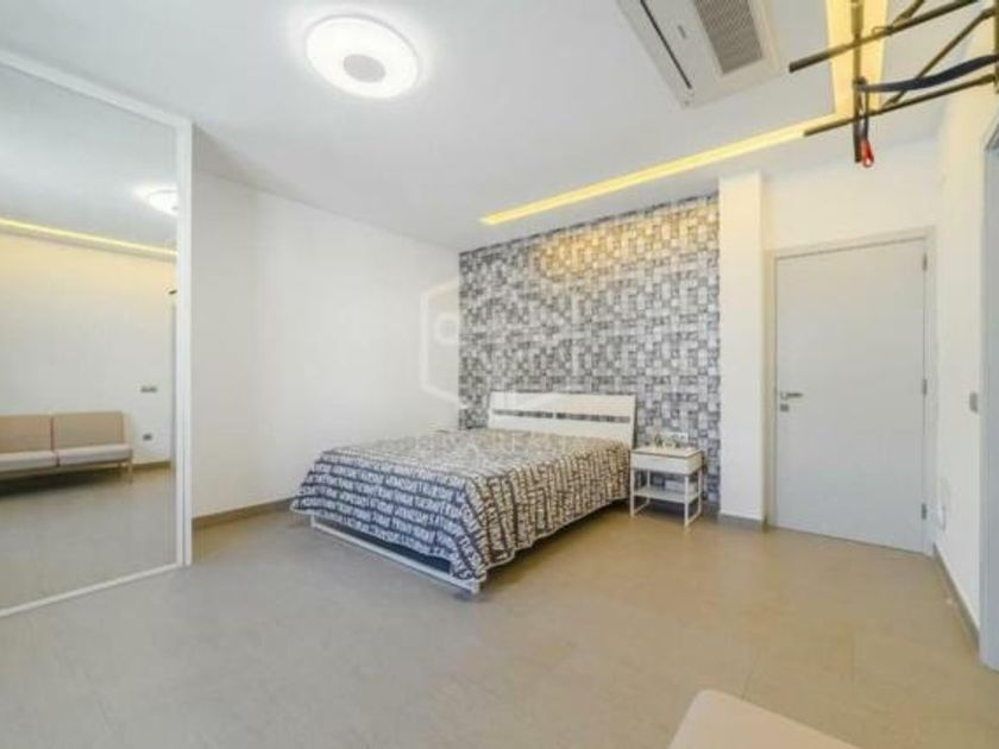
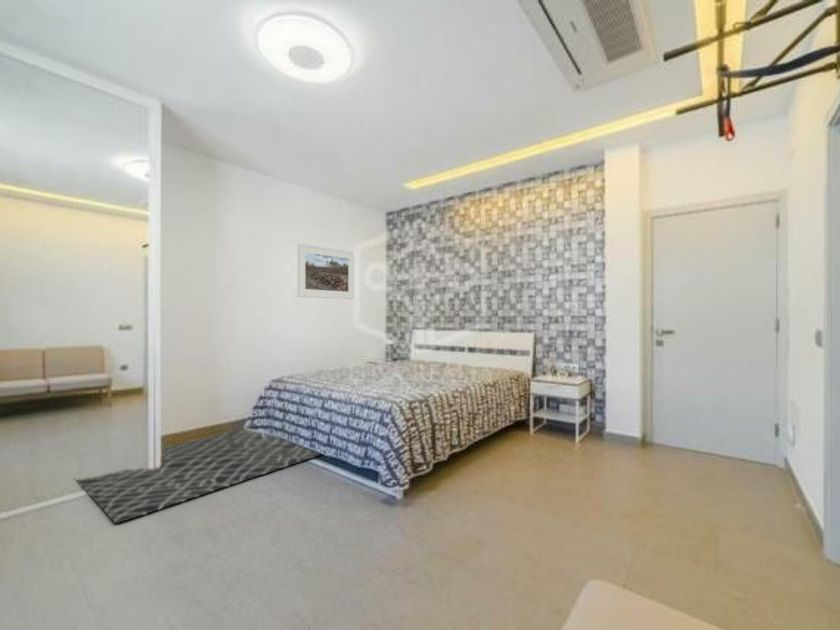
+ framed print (327, 273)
+ rug (227, 454)
